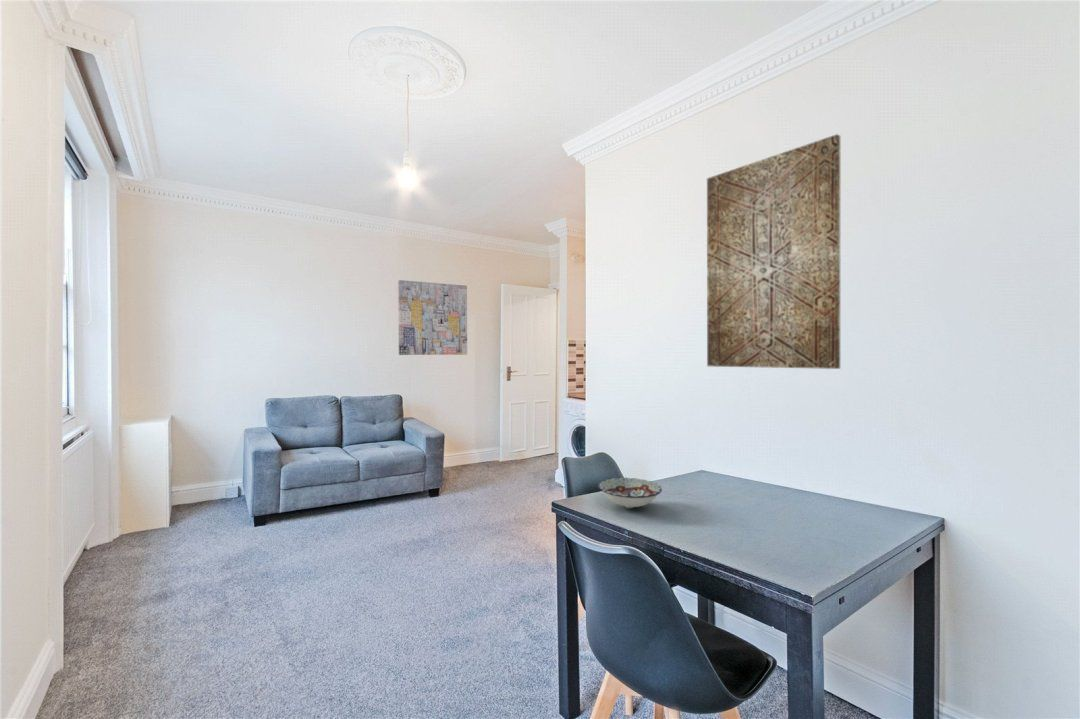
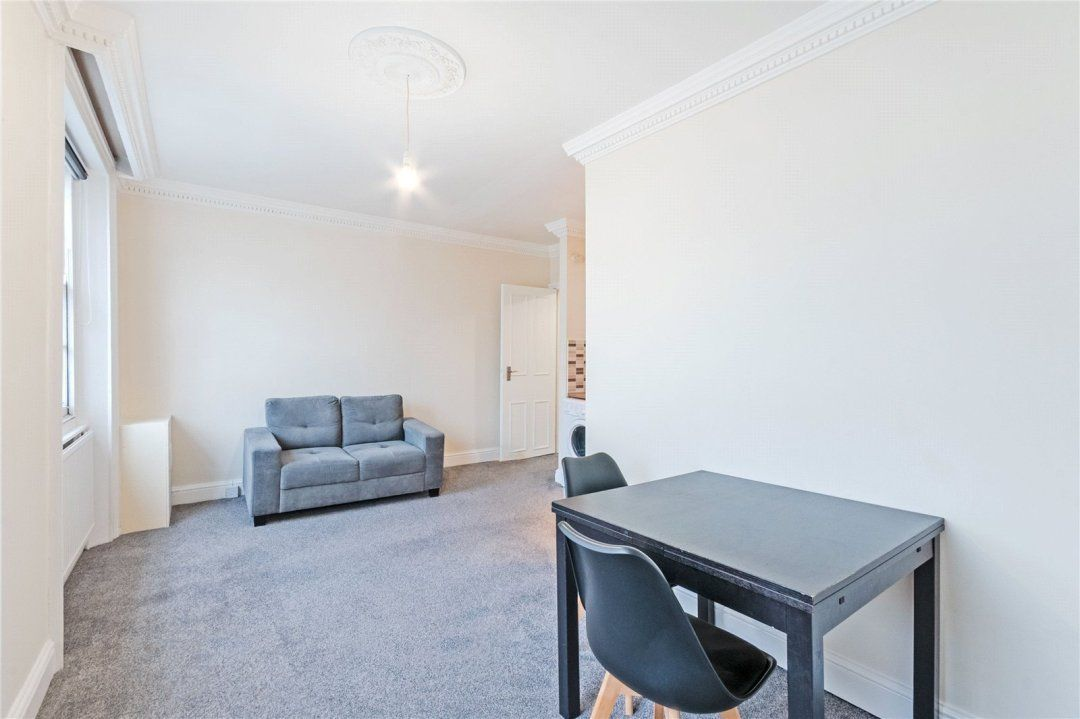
- wall art (766, 263)
- wall art (434, 318)
- bowl (629, 496)
